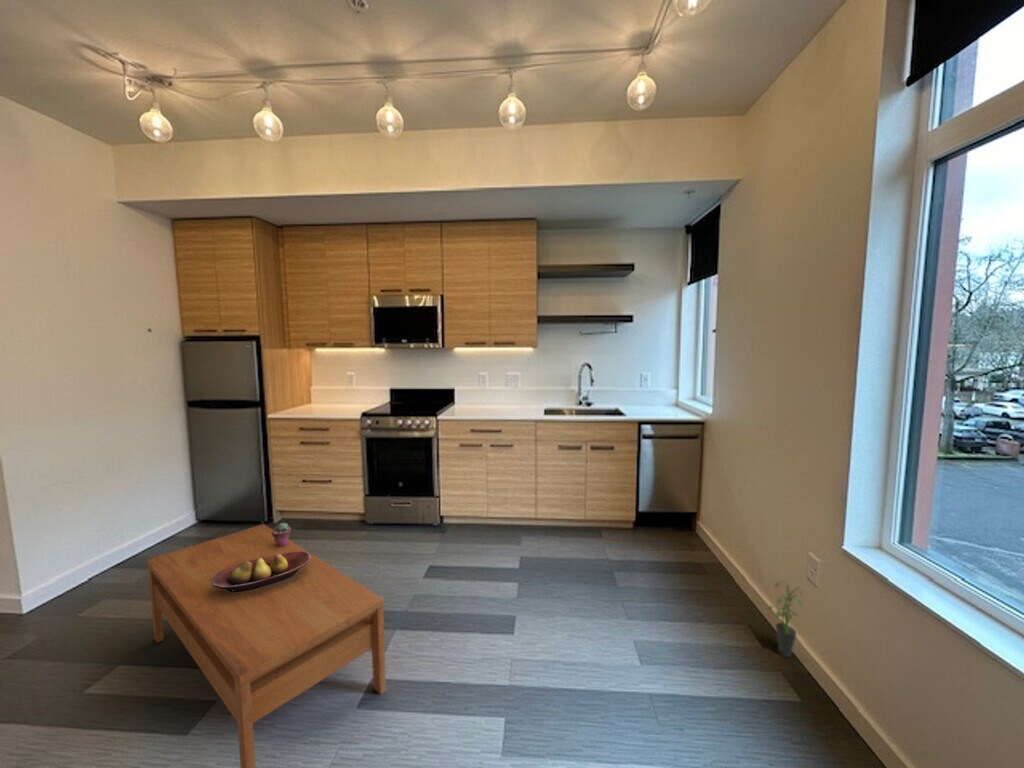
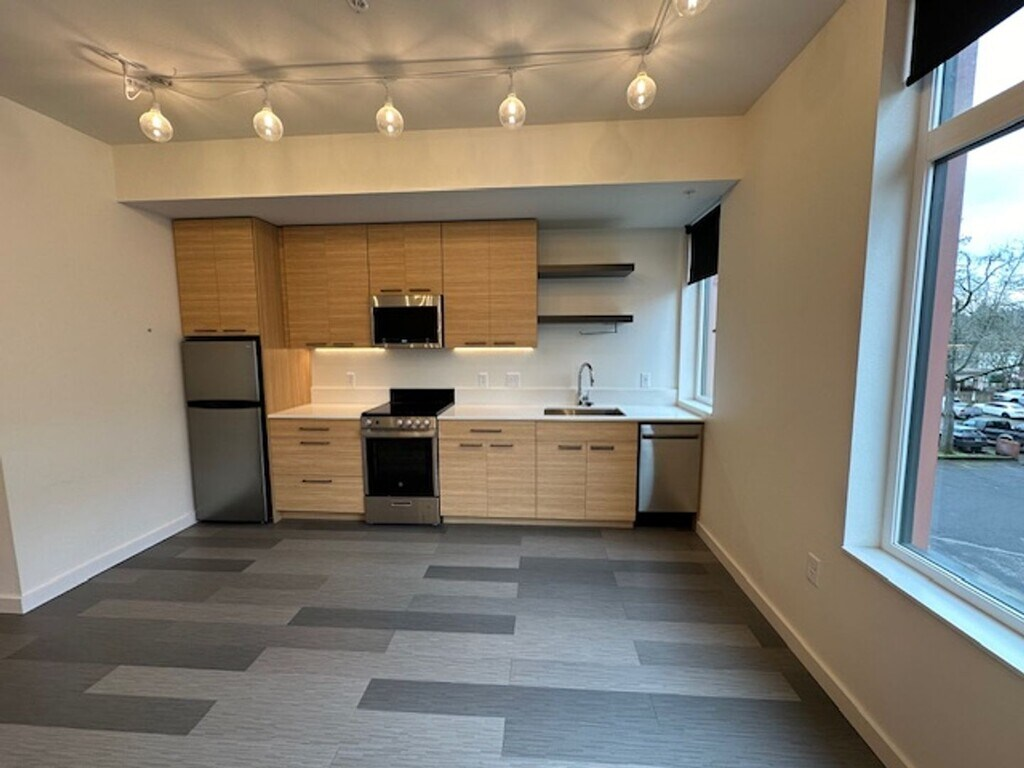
- potted plant (785, 620)
- coffee table (257, 620)
- fruit bowl (263, 568)
- potted succulent (281, 533)
